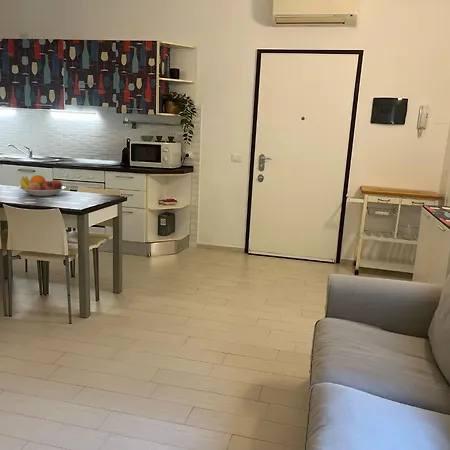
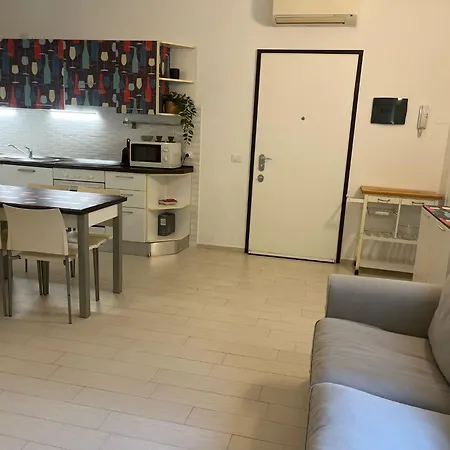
- fruit bowl (43, 185)
